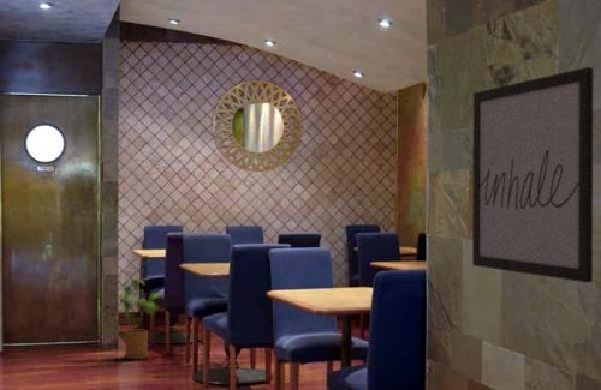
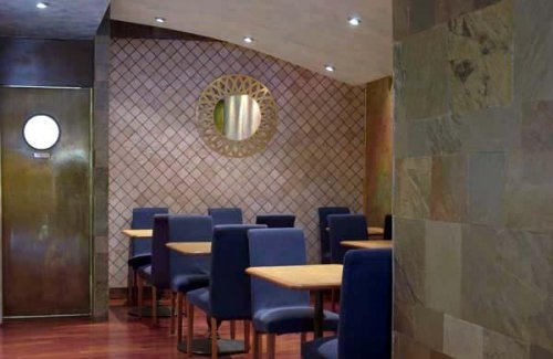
- wall art (525, 176)
- house plant (138, 318)
